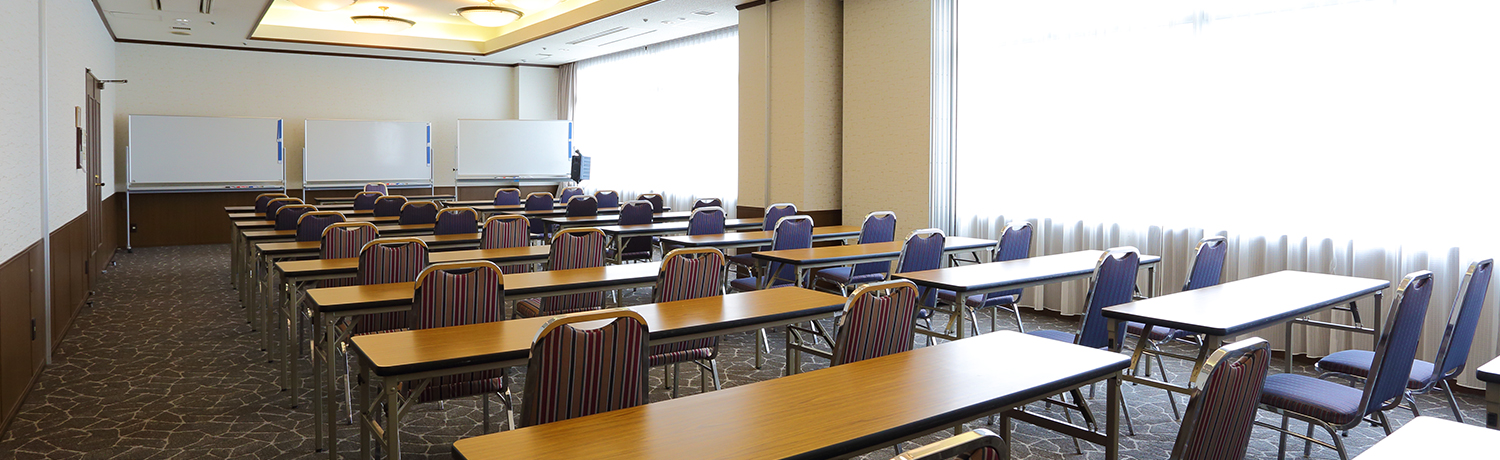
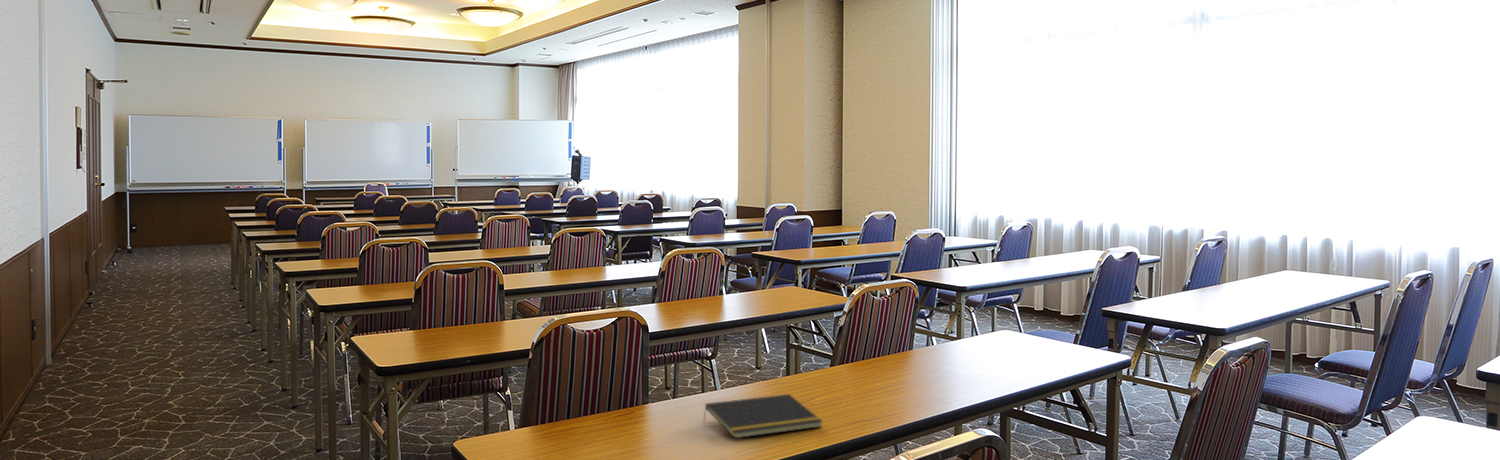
+ notepad (763, 414)
